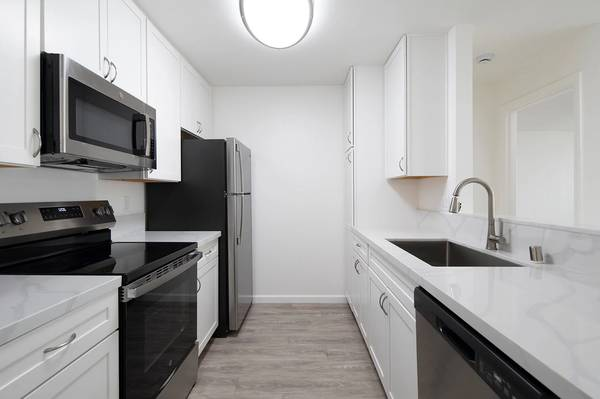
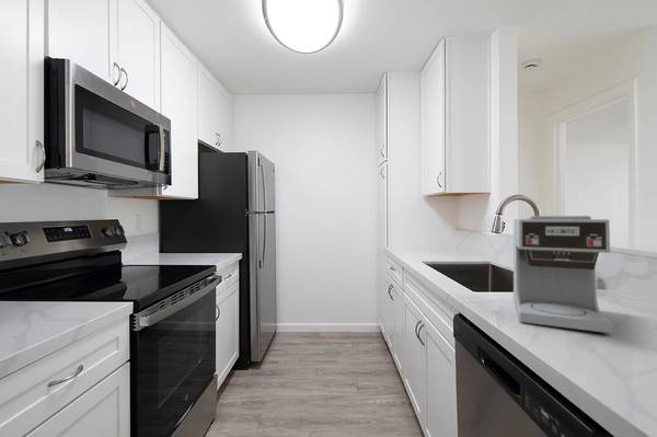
+ coffee maker (554, 265)
